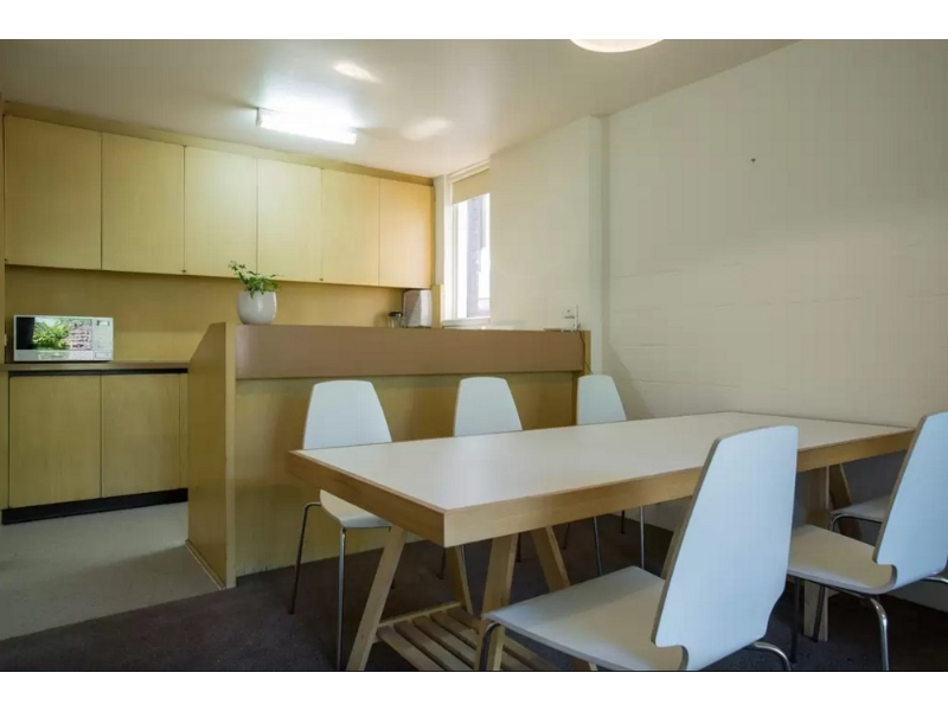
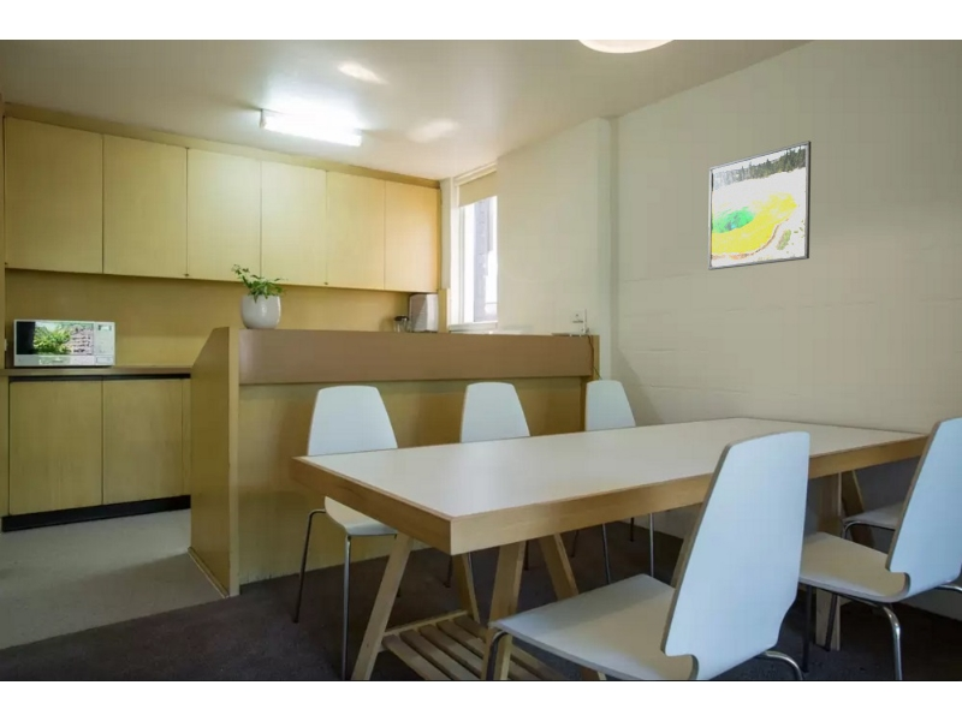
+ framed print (755, 209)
